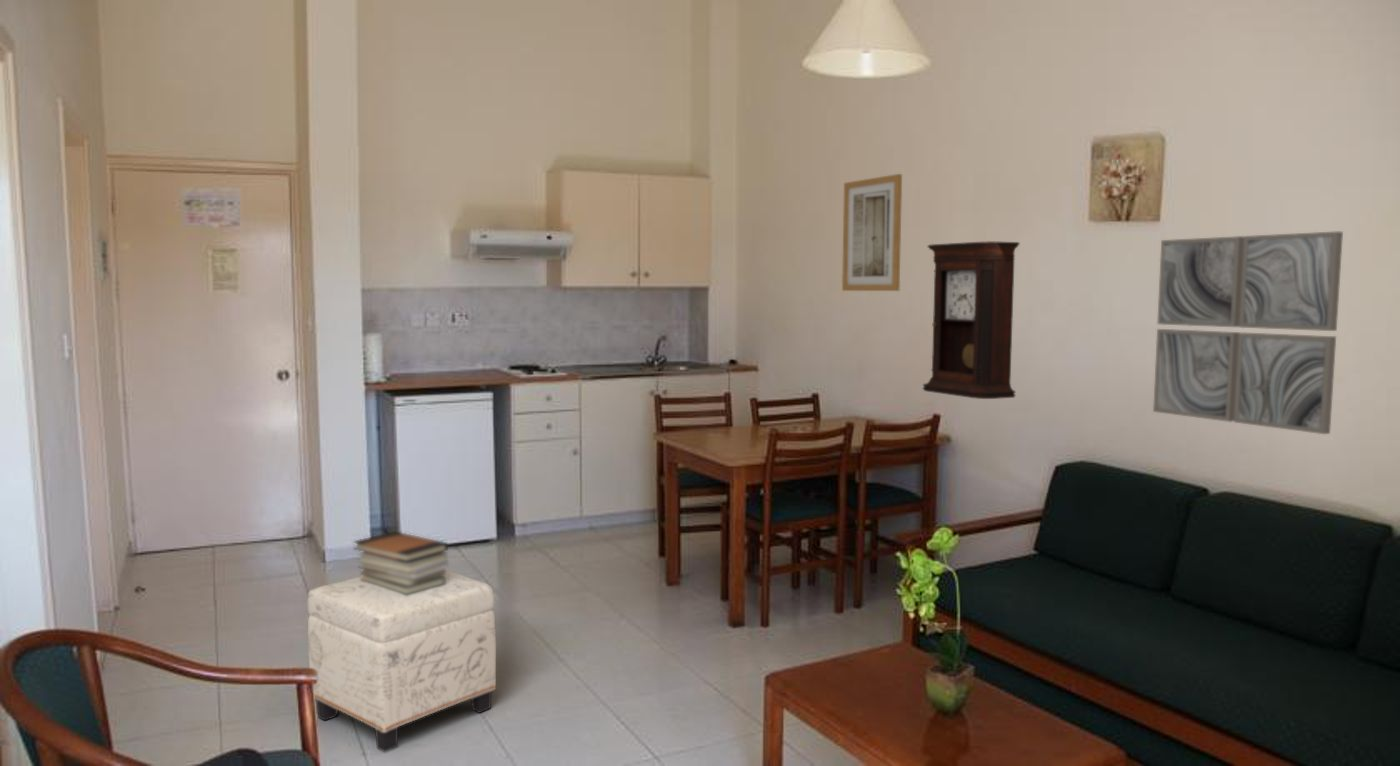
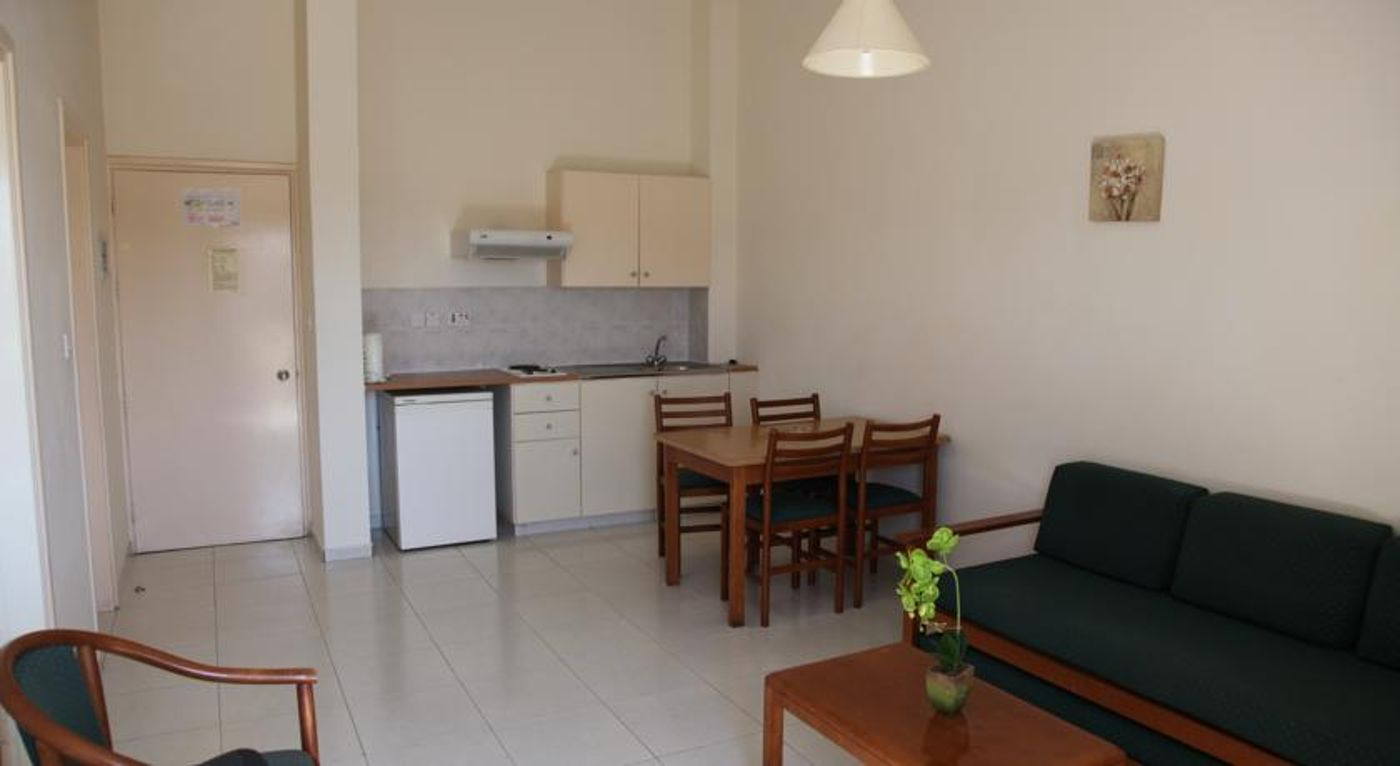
- book stack (402, 561)
- wall art (1239, 332)
- ottoman (402, 647)
- pendulum clock (966, 319)
- wall art (870, 235)
